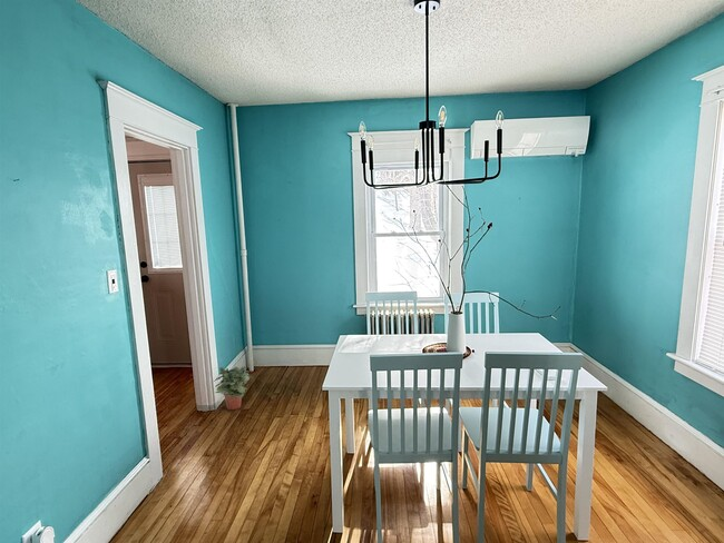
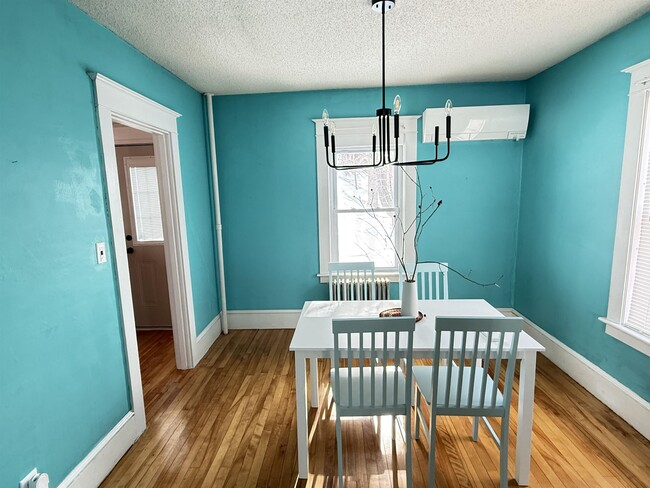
- potted plant (232, 386)
